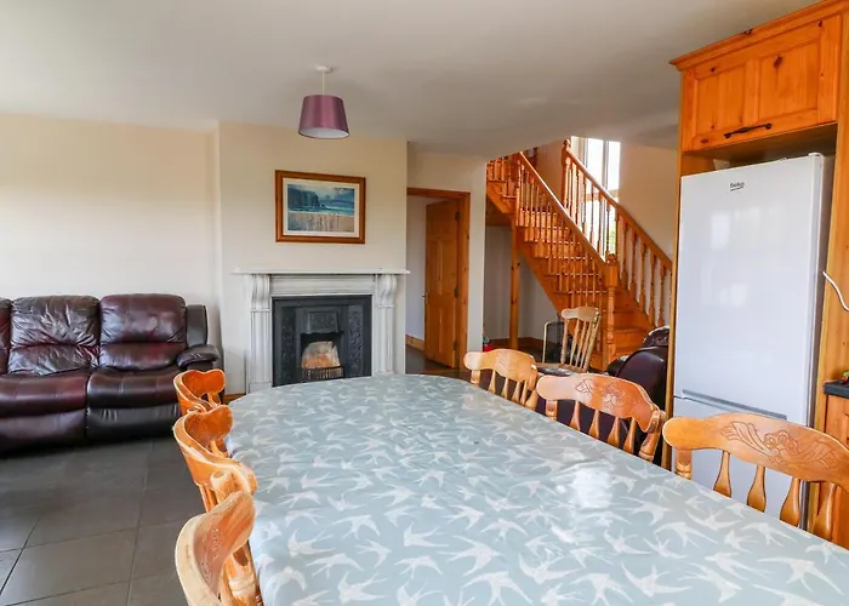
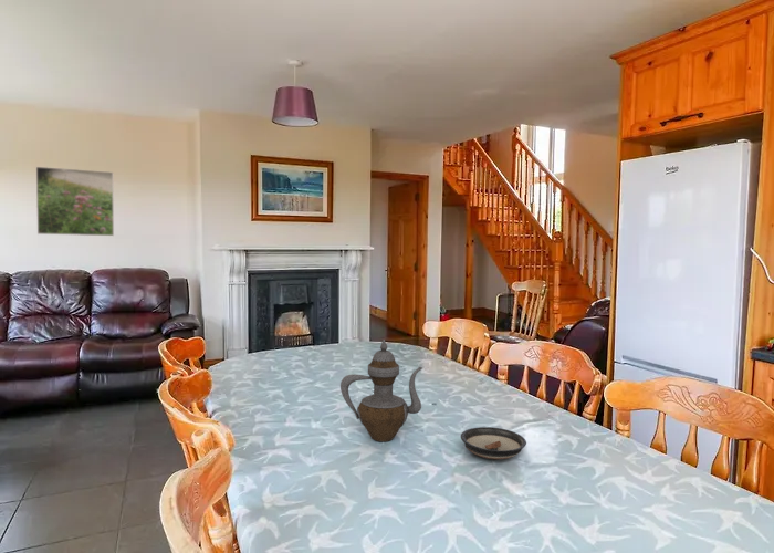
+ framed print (76, 202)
+ saucer (492, 445)
+ teapot (381, 388)
